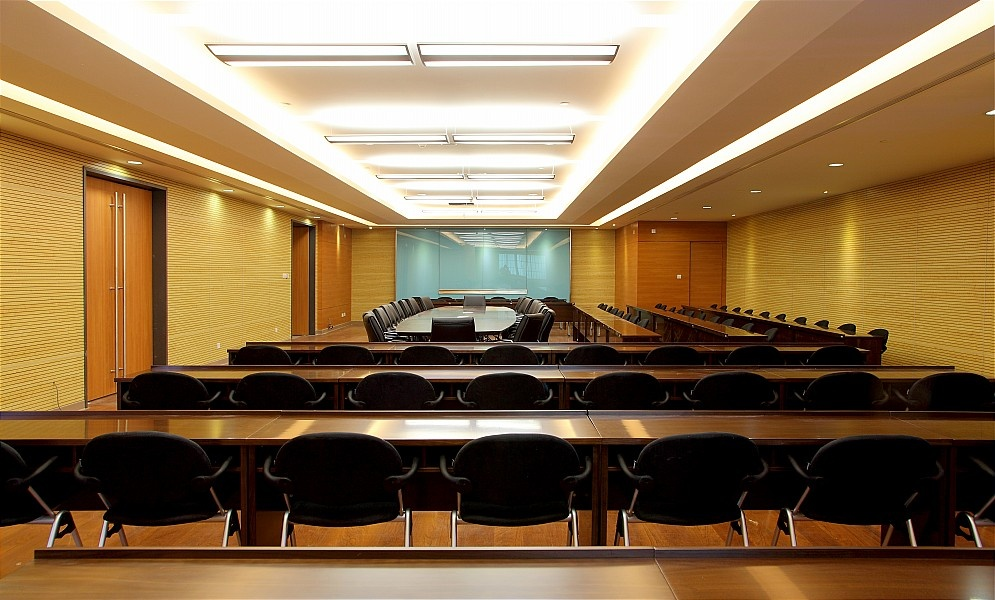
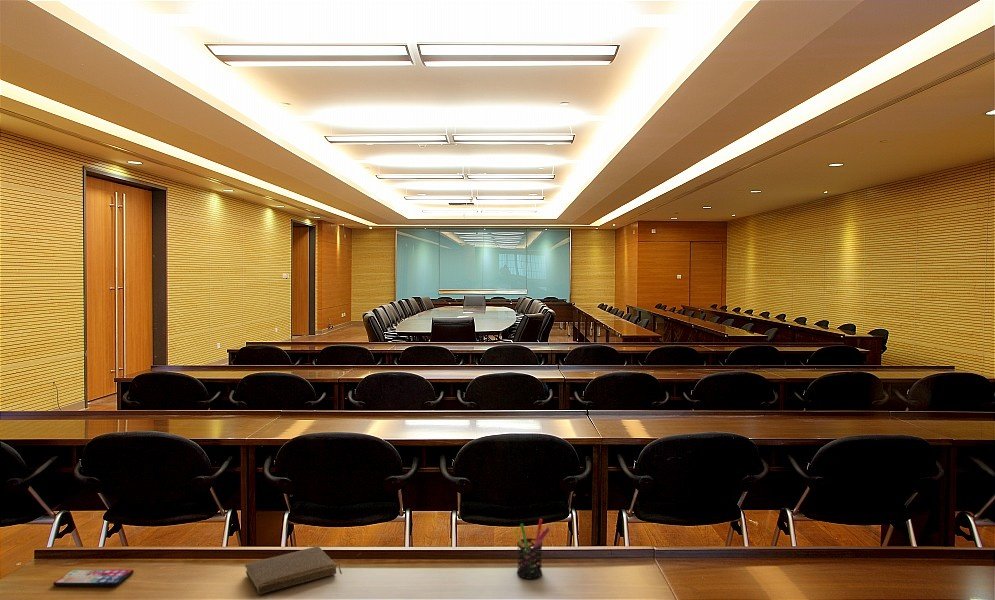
+ pen holder (529, 546)
+ book (294, 571)
+ smartphone (94, 577)
